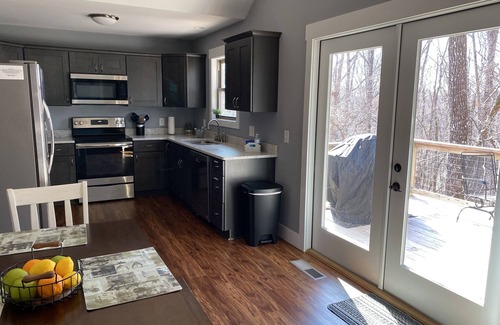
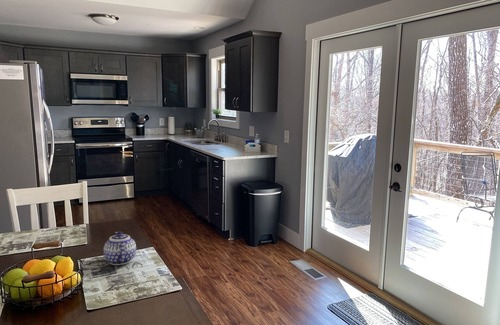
+ teapot (119, 246)
